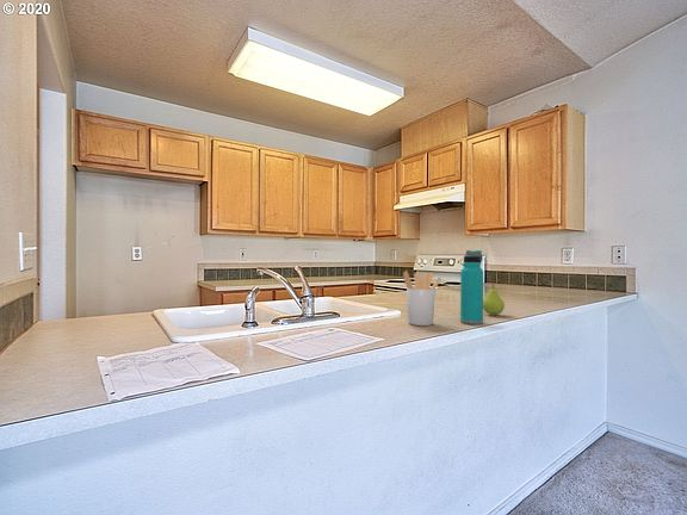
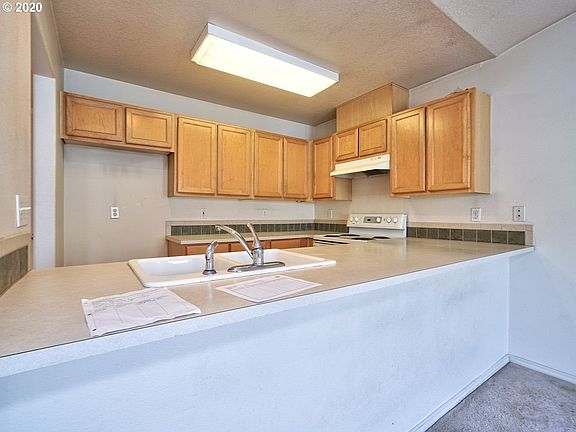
- utensil holder (421, 296)
- fruit (493, 299)
- water bottle (471, 286)
